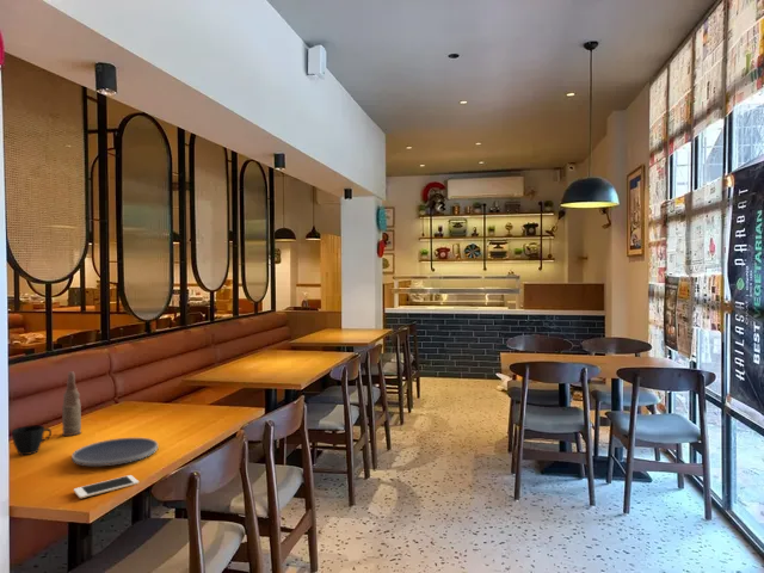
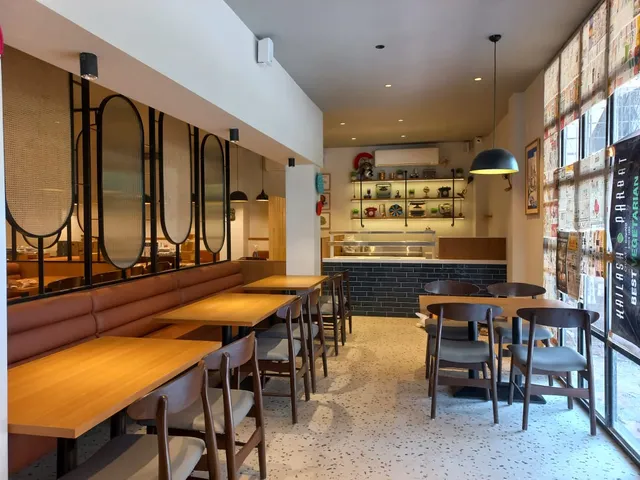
- bottle (72, 402)
- cup (30, 440)
- cell phone (106, 486)
- plate (116, 451)
